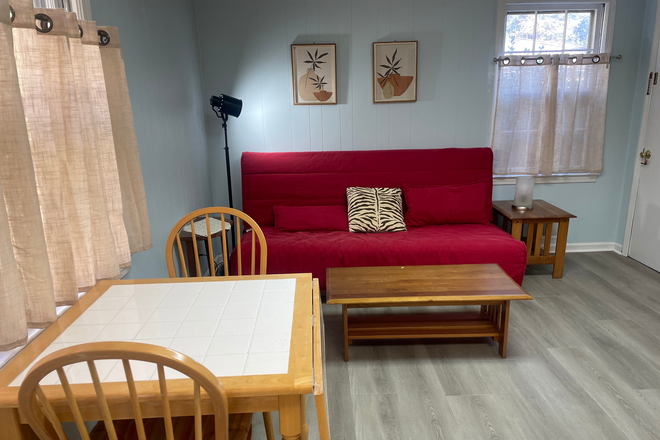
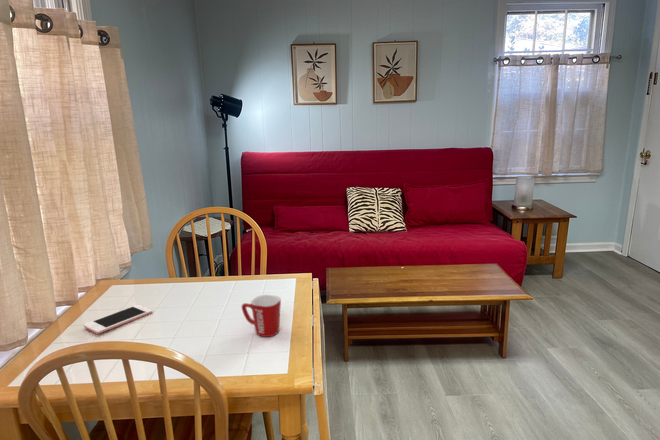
+ cell phone (119, 318)
+ mug (260, 315)
